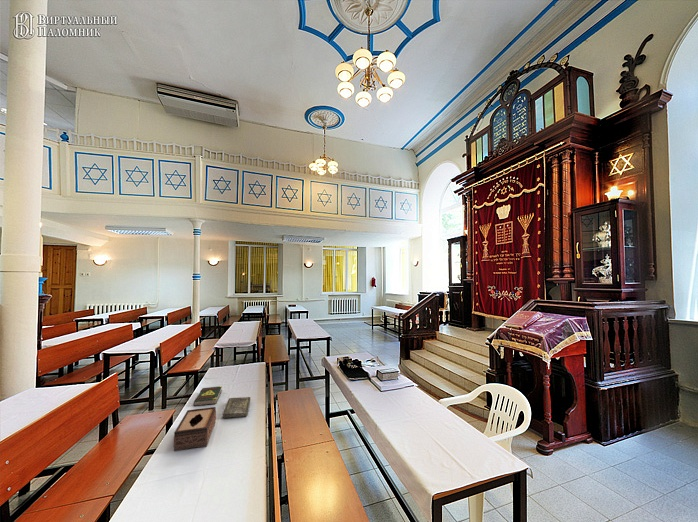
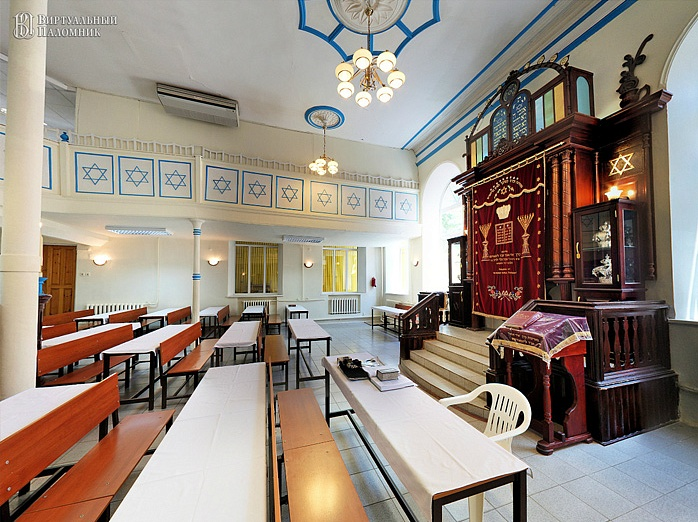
- book (208, 395)
- book (237, 406)
- tissue box (196, 427)
